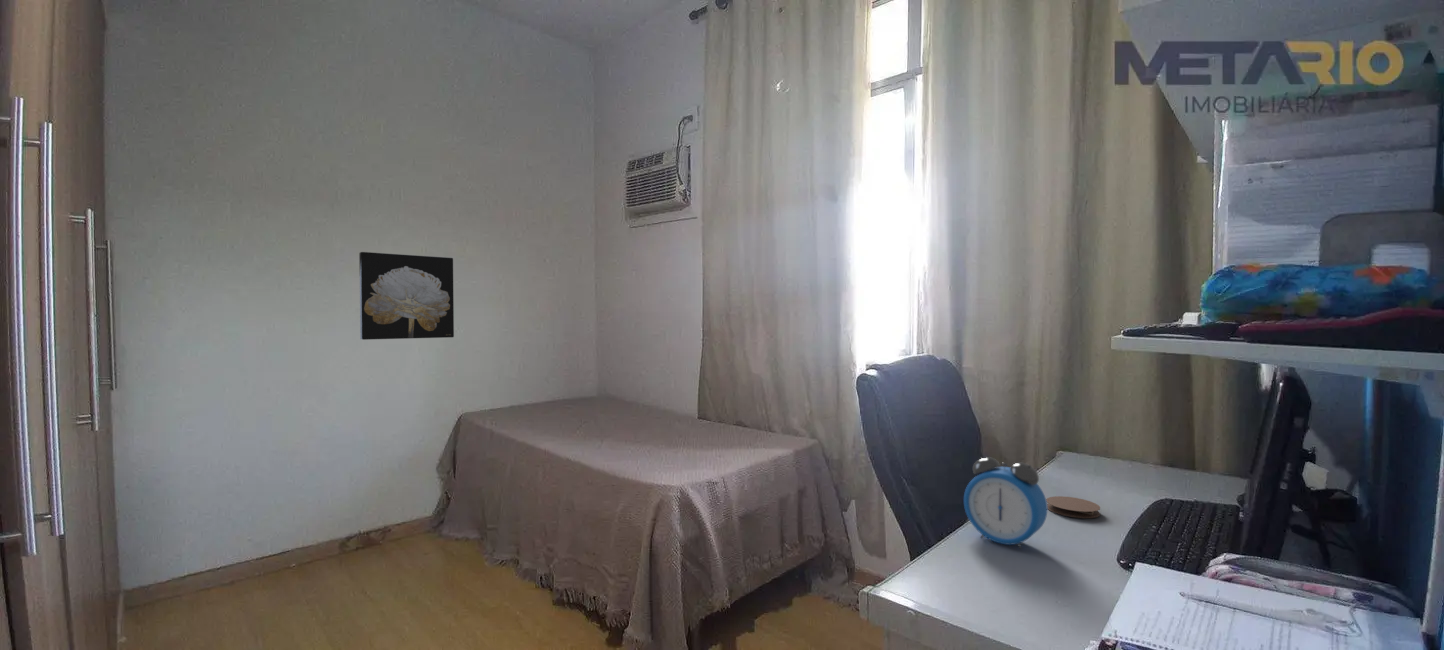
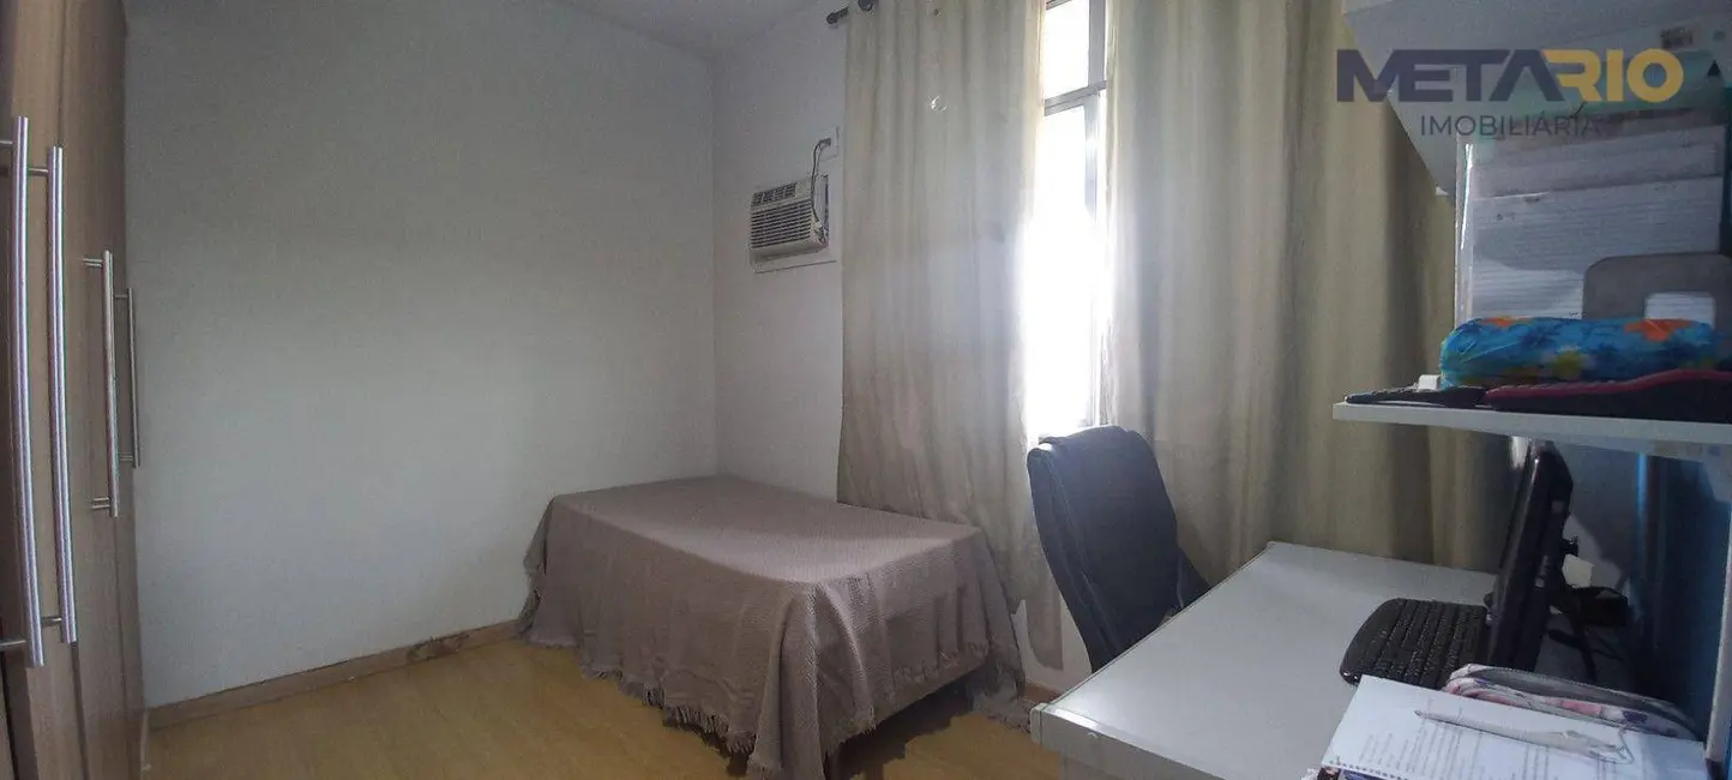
- wall art (408, 296)
- coaster (1072, 506)
- alarm clock (1004, 500)
